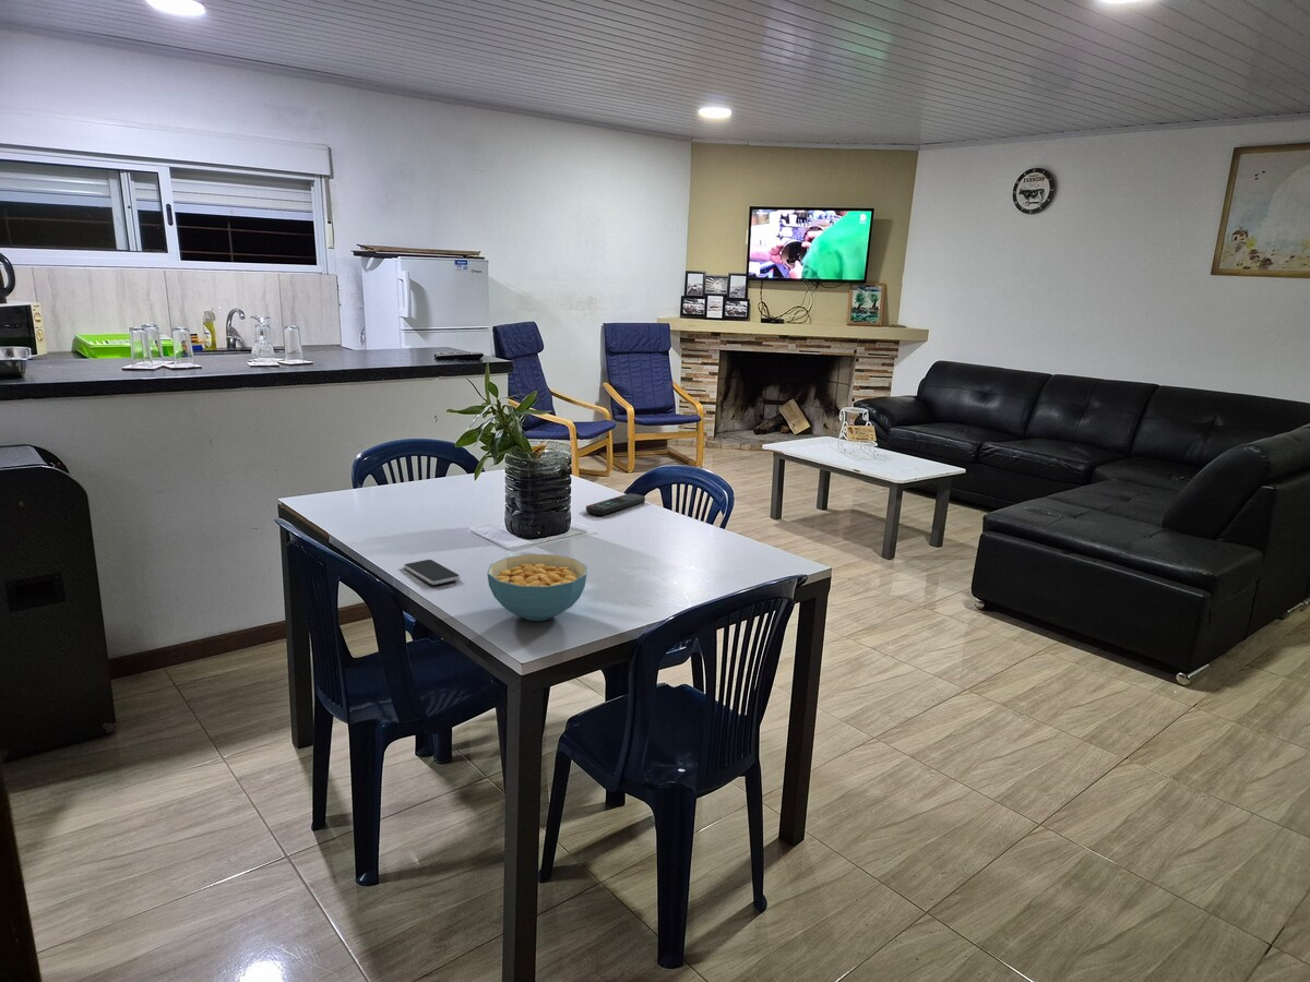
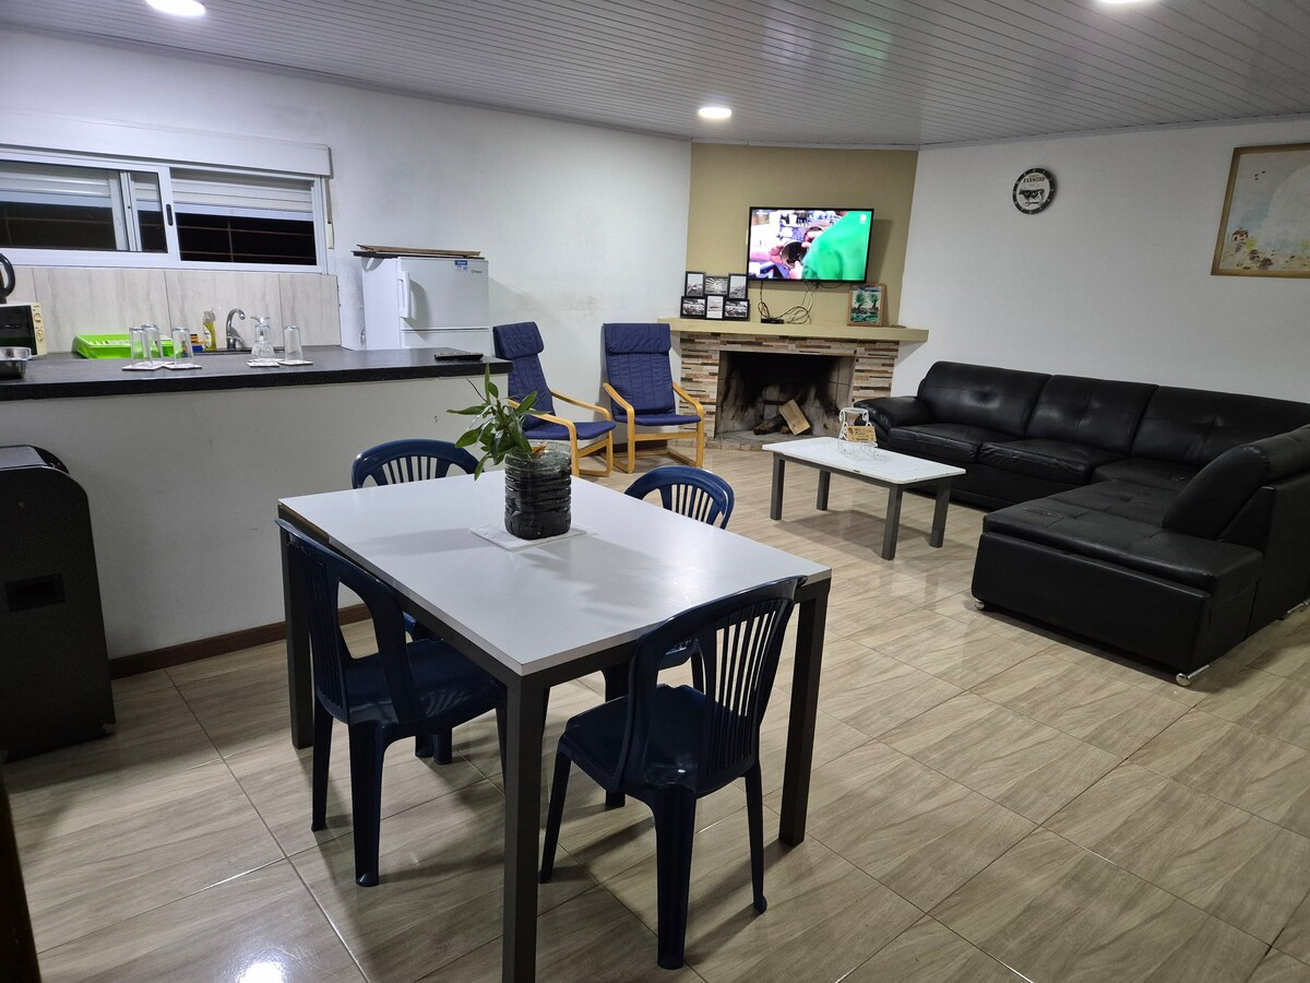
- remote control (616, 503)
- cereal bowl (537, 592)
- smartphone (431, 571)
